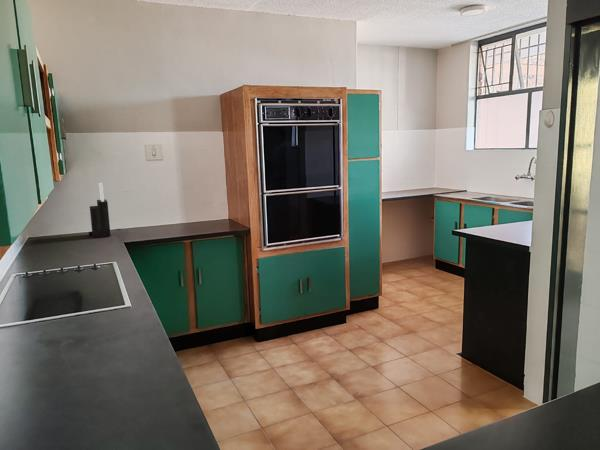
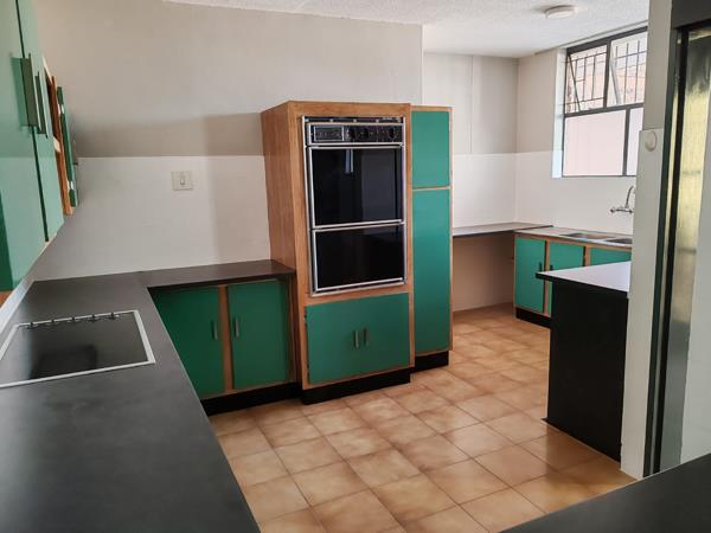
- knife block (97, 209)
